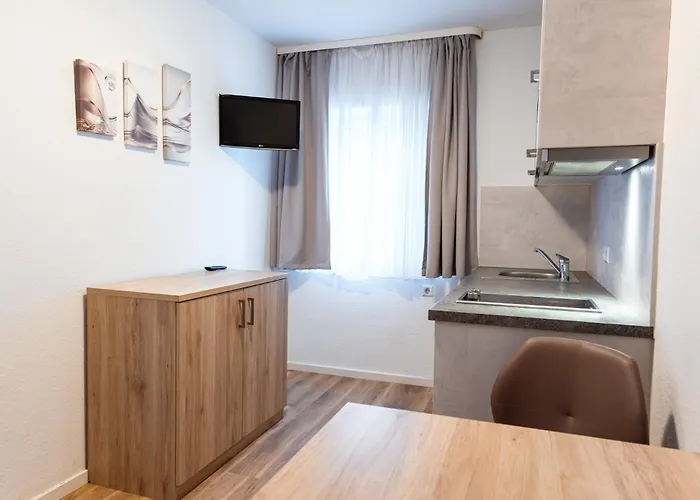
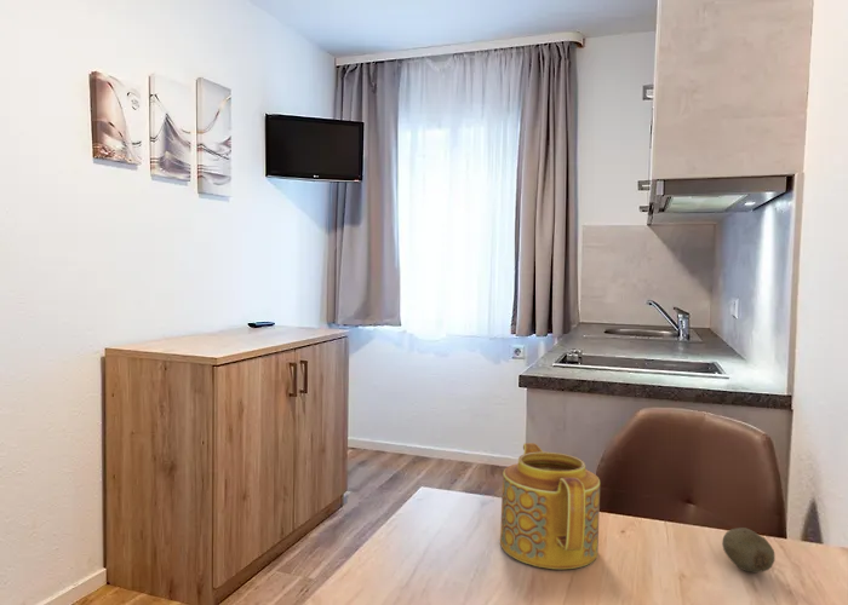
+ fruit (747, 549)
+ teapot (548, 502)
